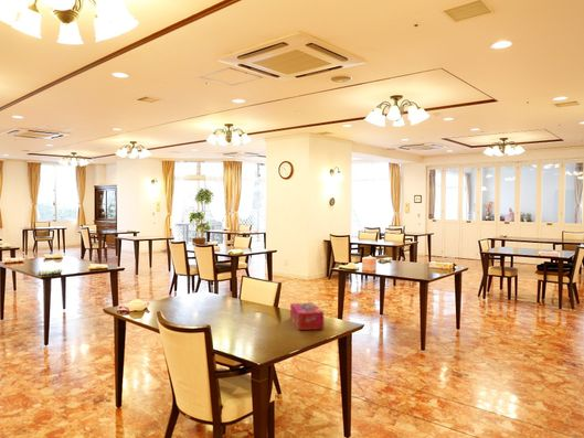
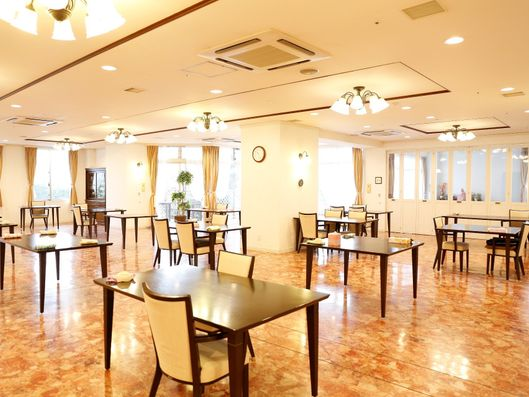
- tissue box (306, 316)
